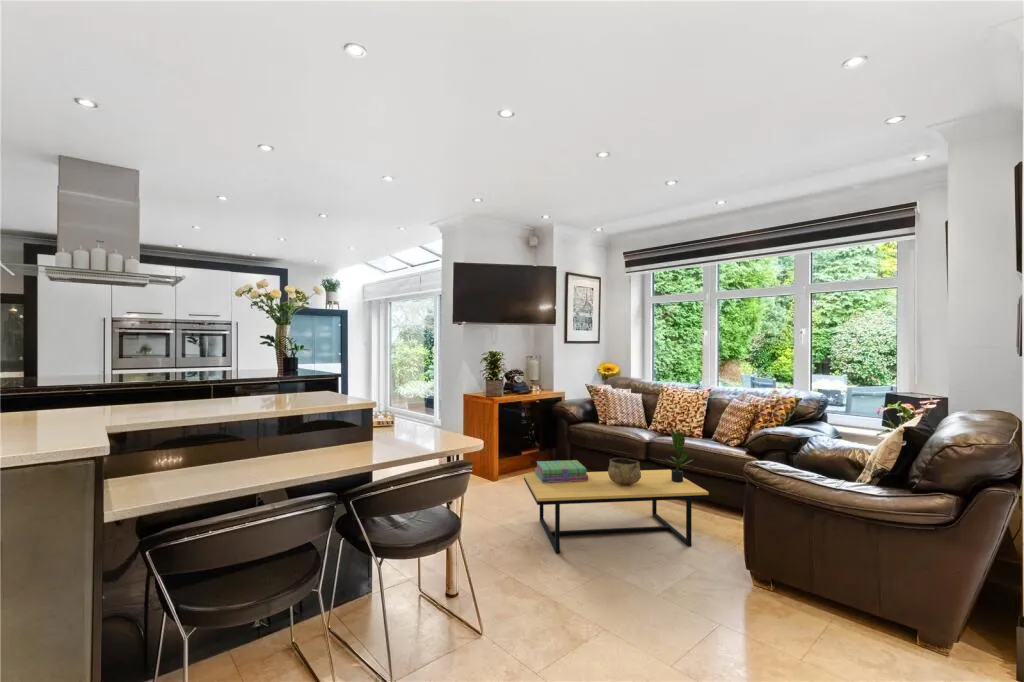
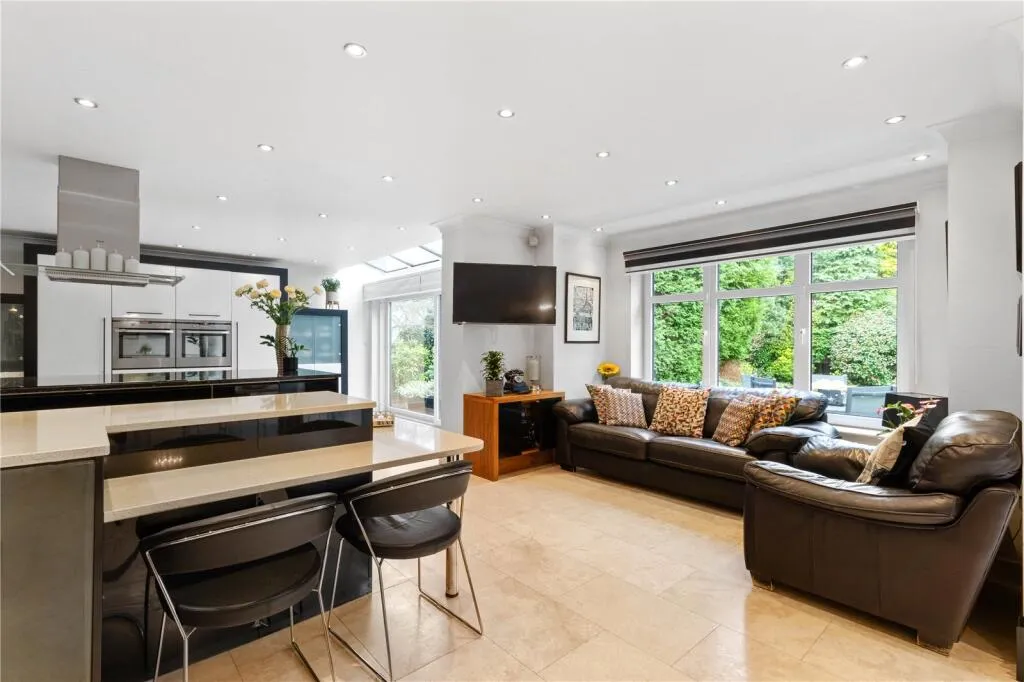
- decorative bowl (624, 471)
- coffee table (610, 501)
- stack of books (560, 470)
- potted plant (679, 455)
